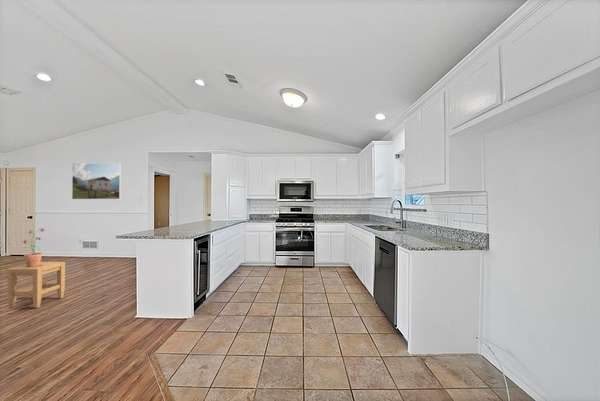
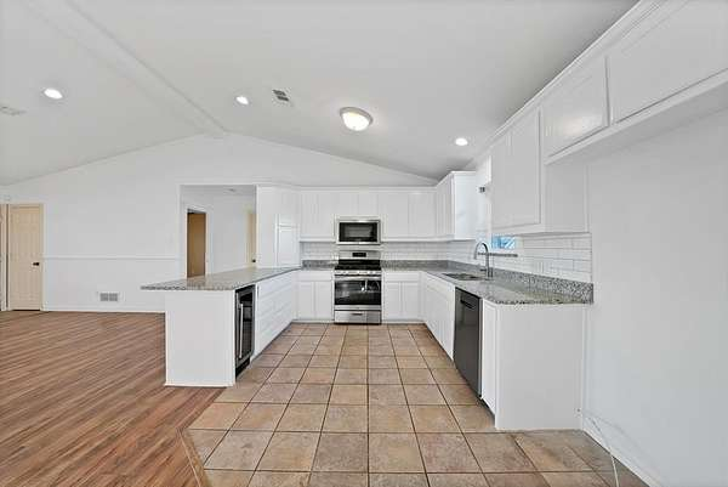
- potted plant (33, 246)
- stool (37, 283)
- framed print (96, 181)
